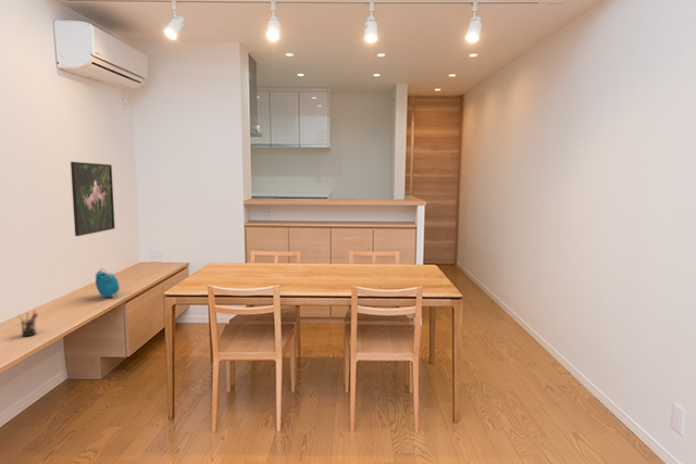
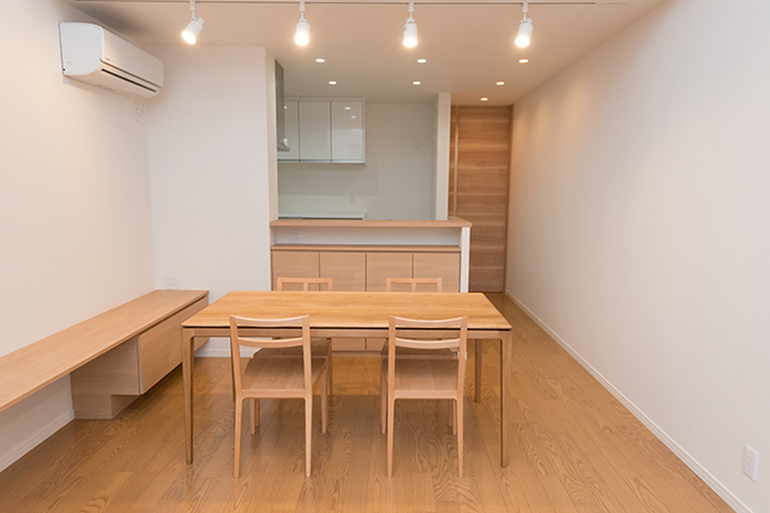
- alarm clock (107, 281)
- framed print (95, 198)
- pen holder (28, 322)
